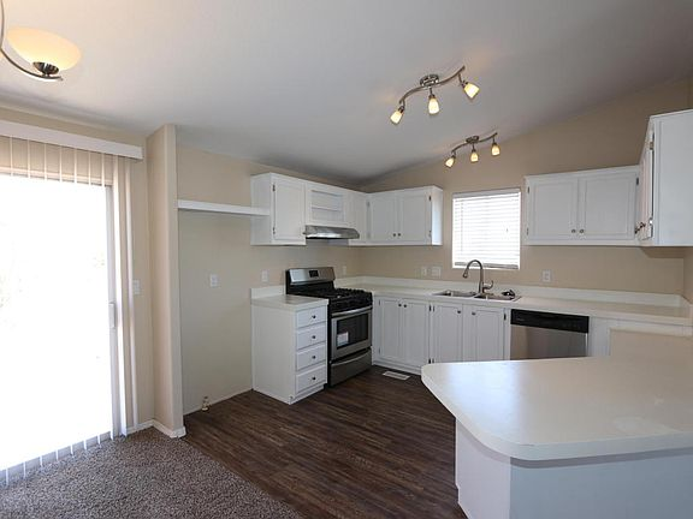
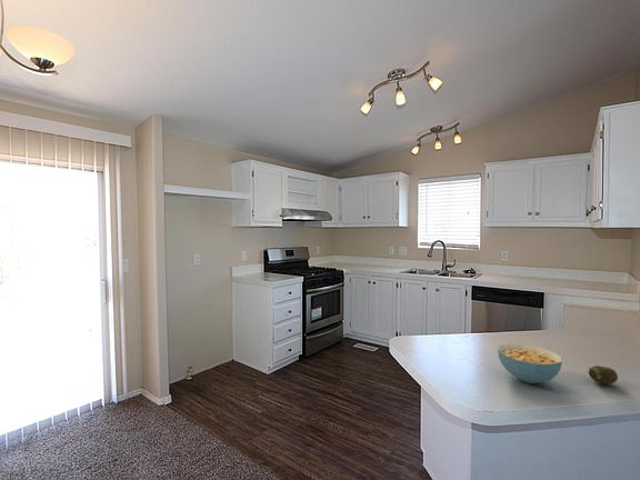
+ fruit (602, 374)
+ cereal bowl (528, 366)
